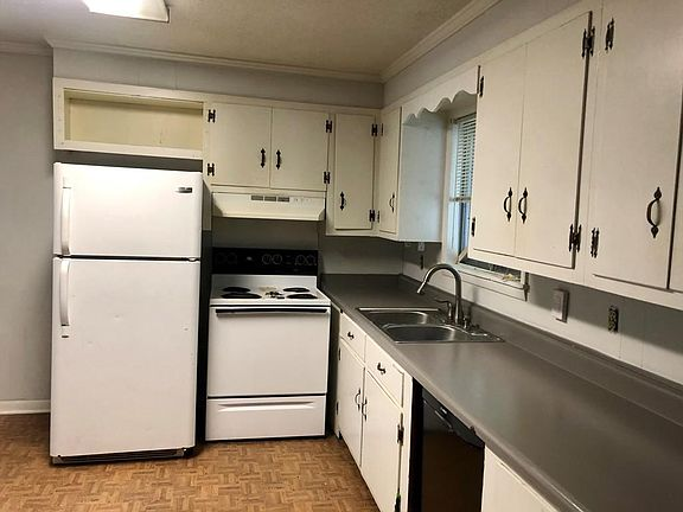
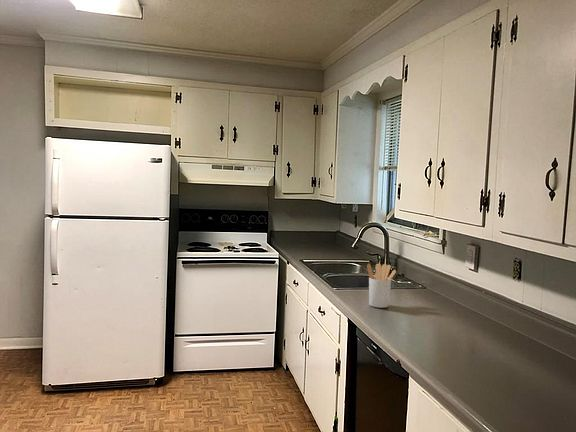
+ utensil holder (380, 284)
